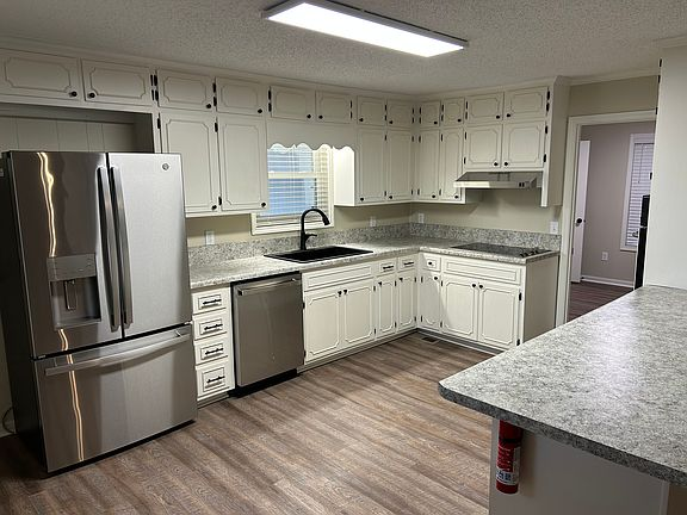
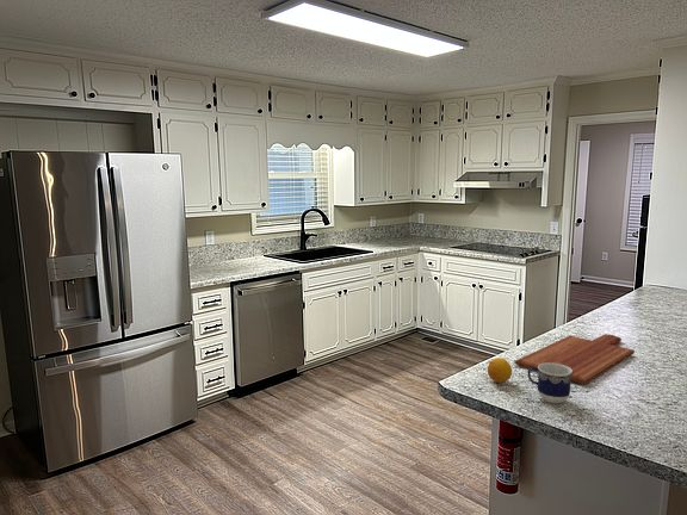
+ cup (549, 383)
+ fruit (499, 370)
+ cutting board (577, 355)
